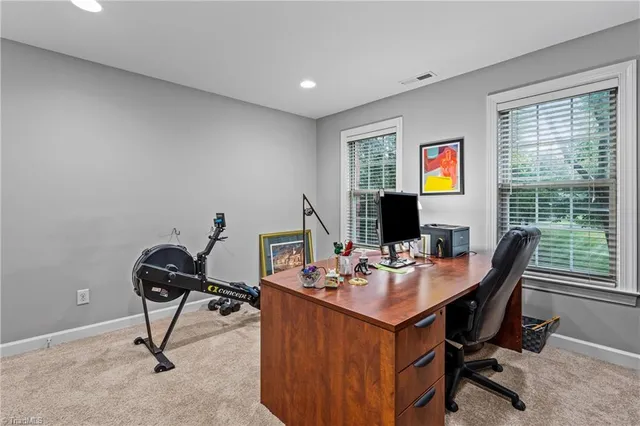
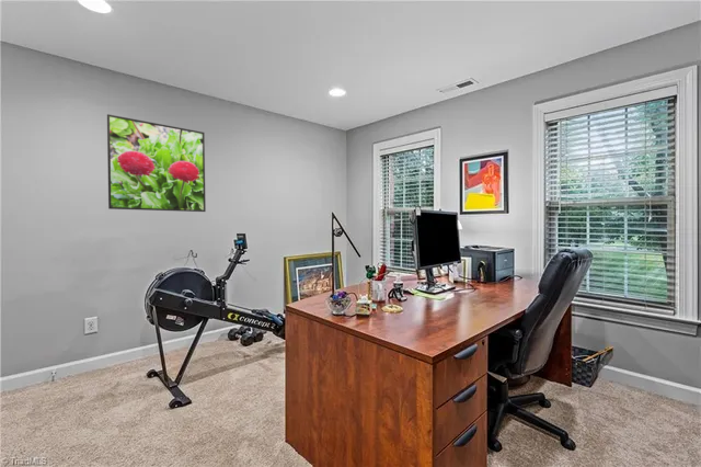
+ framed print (160, 167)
